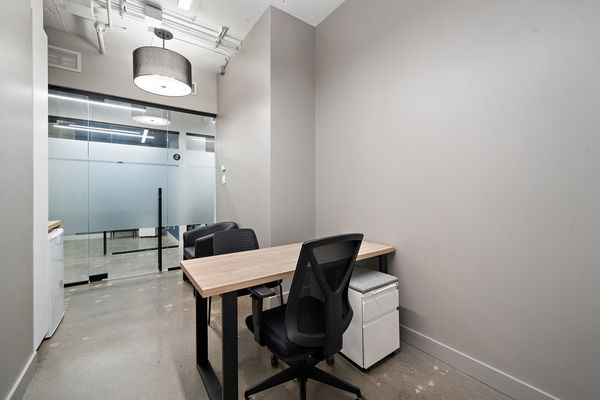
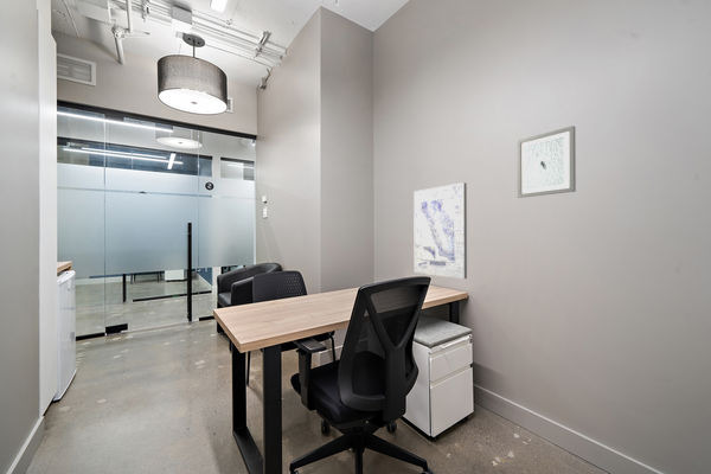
+ wall art (544, 164)
+ wall art (437, 231)
